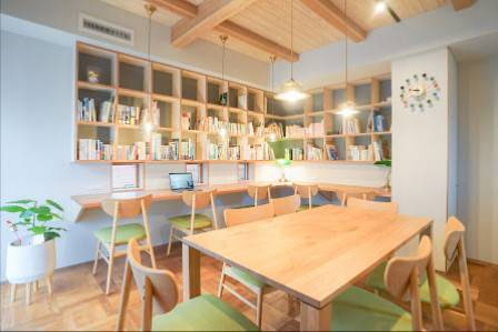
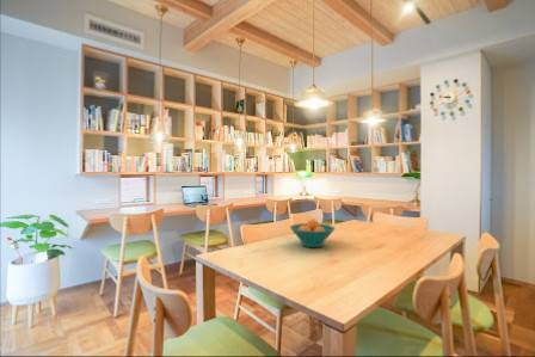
+ fruit bowl (312, 232)
